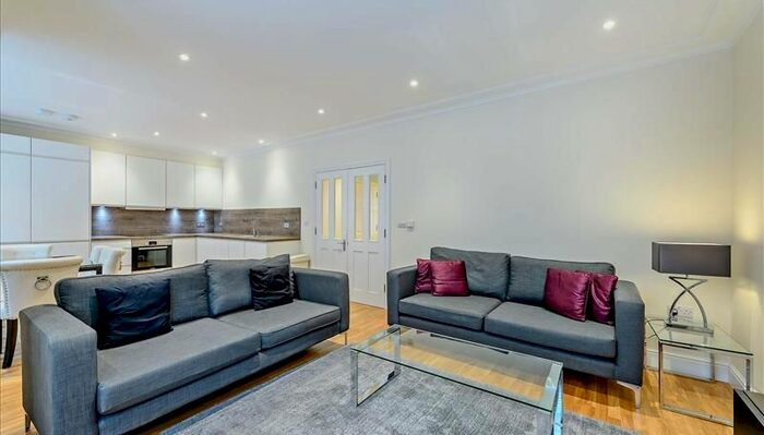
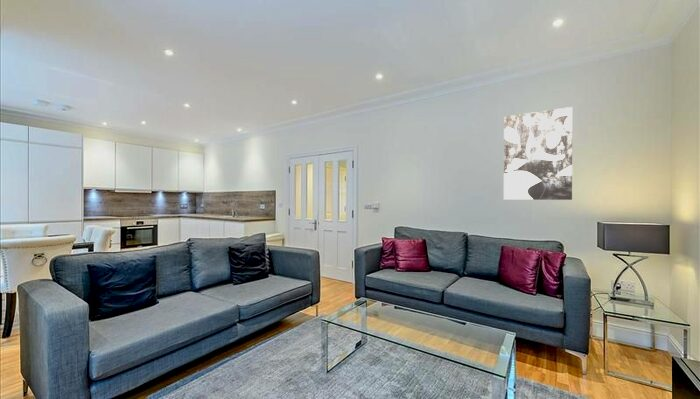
+ wall art (536, 156)
